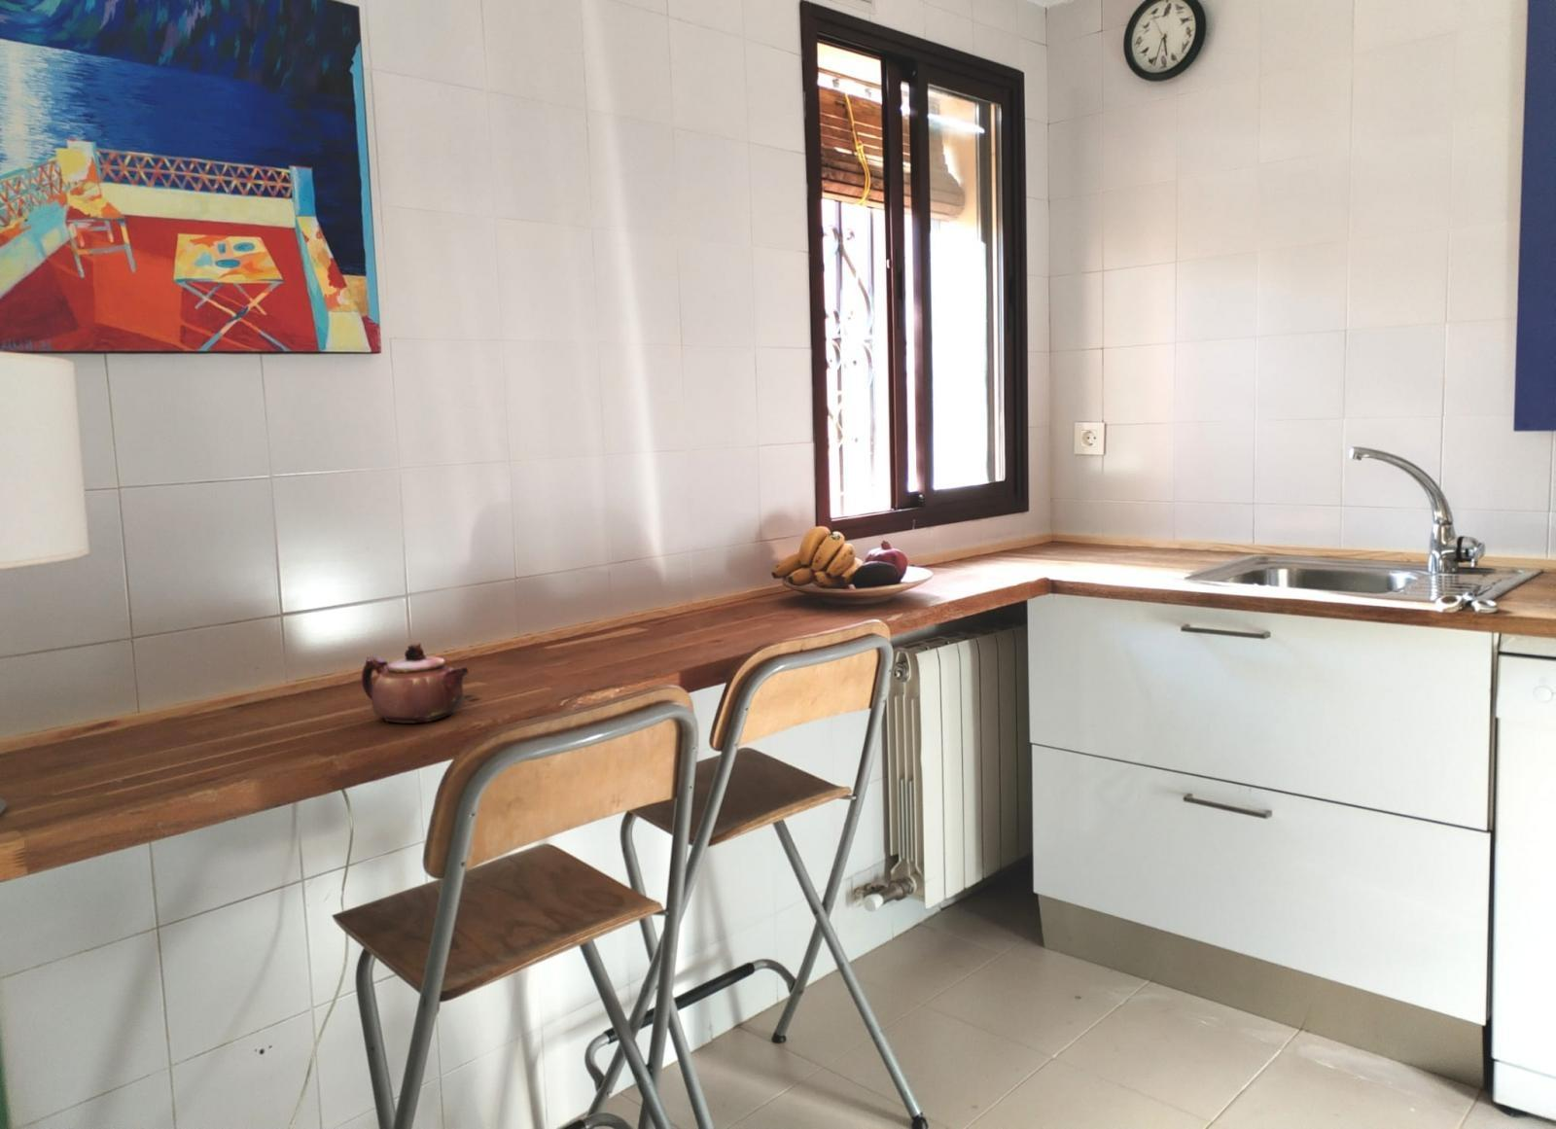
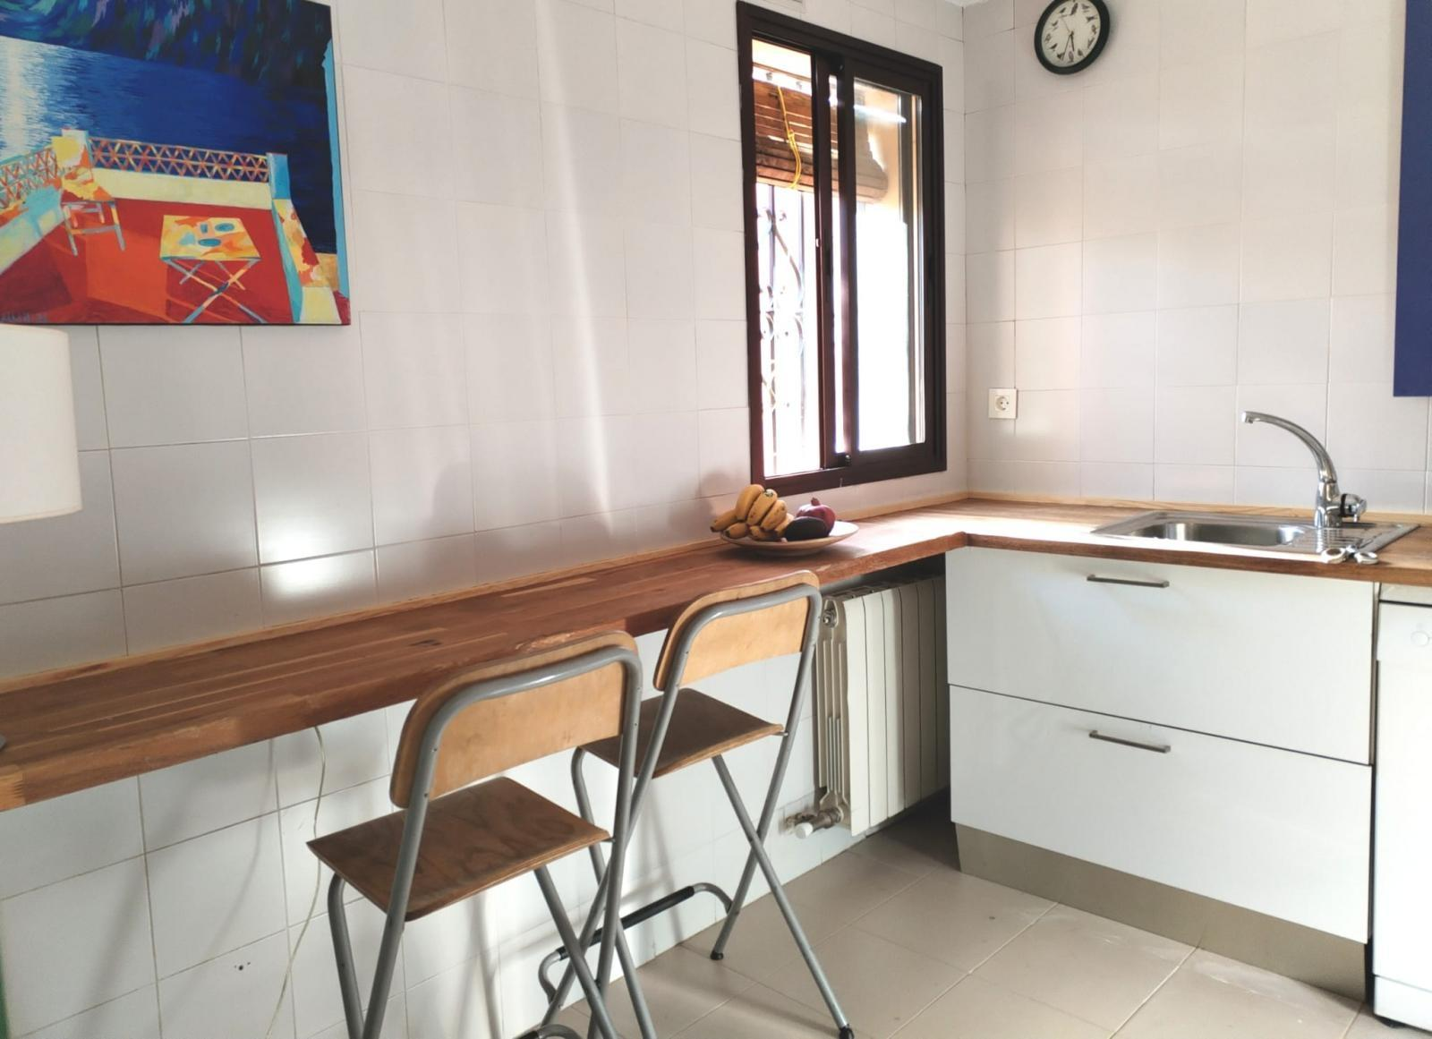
- teapot (414, 679)
